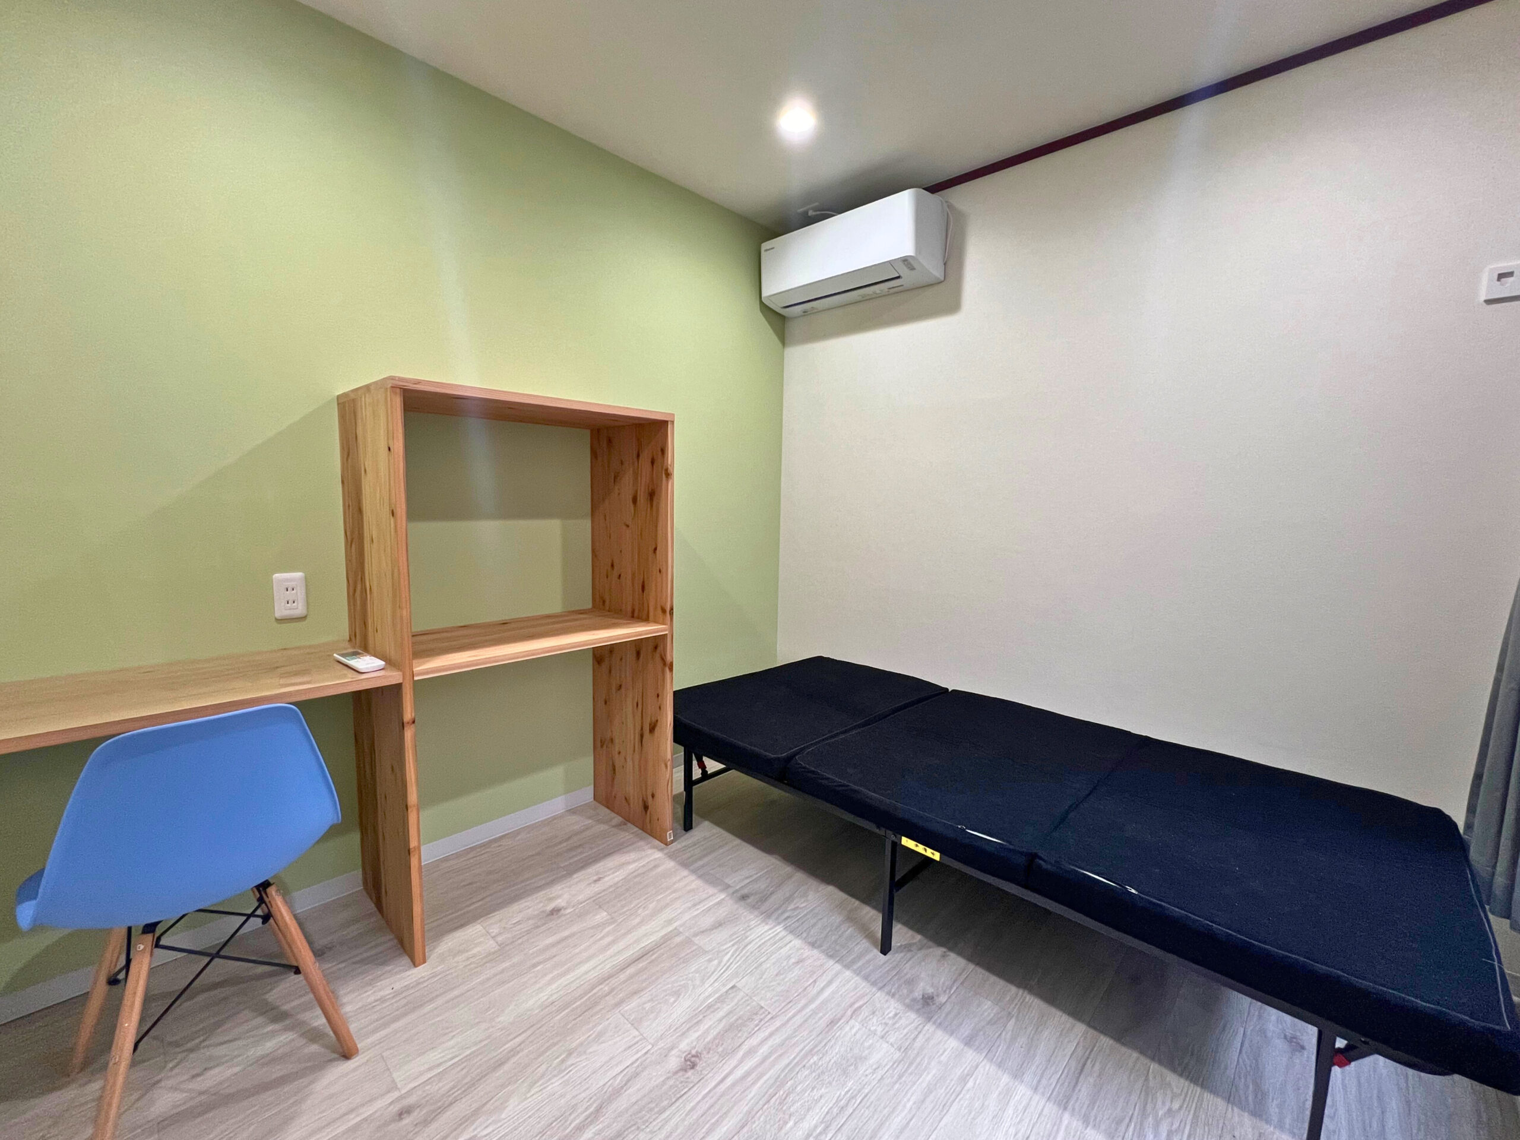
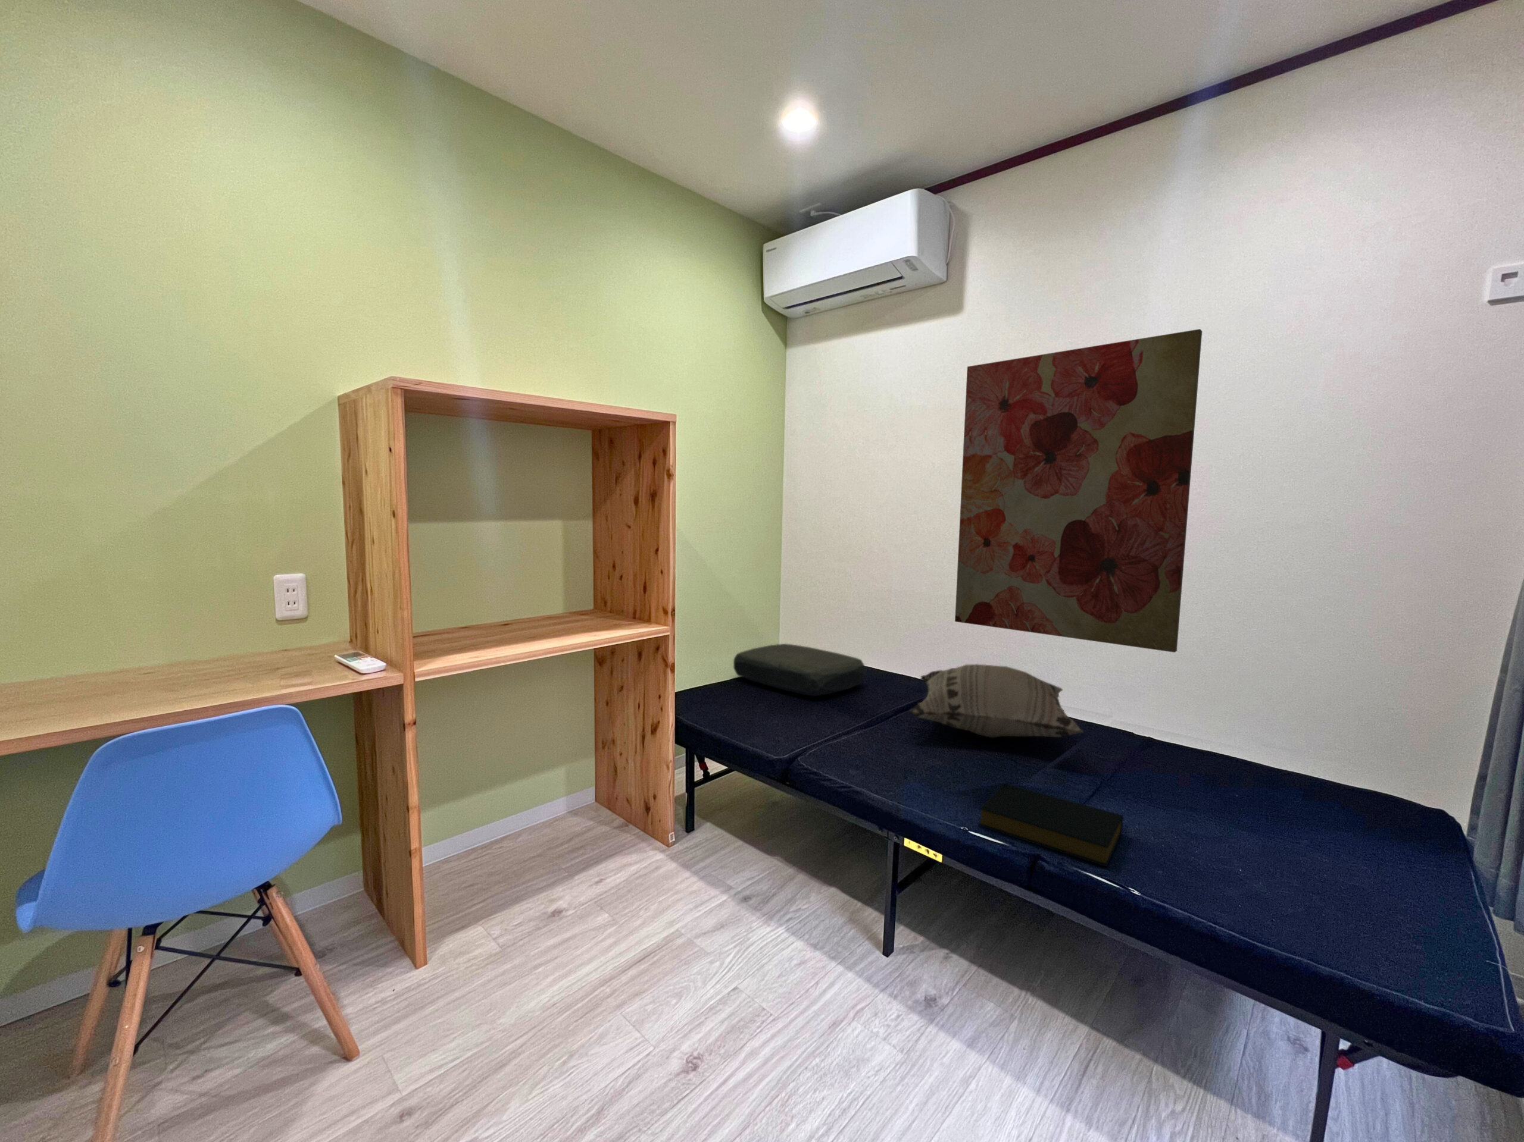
+ hardback book (1050, 819)
+ cushion (799, 667)
+ wall art (1062, 495)
+ decorative pillow (991, 699)
